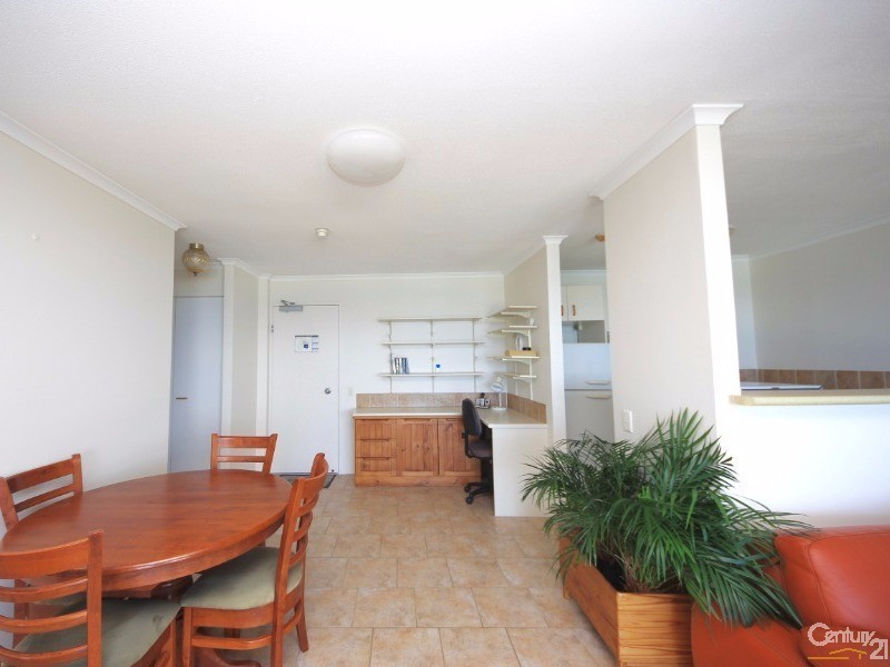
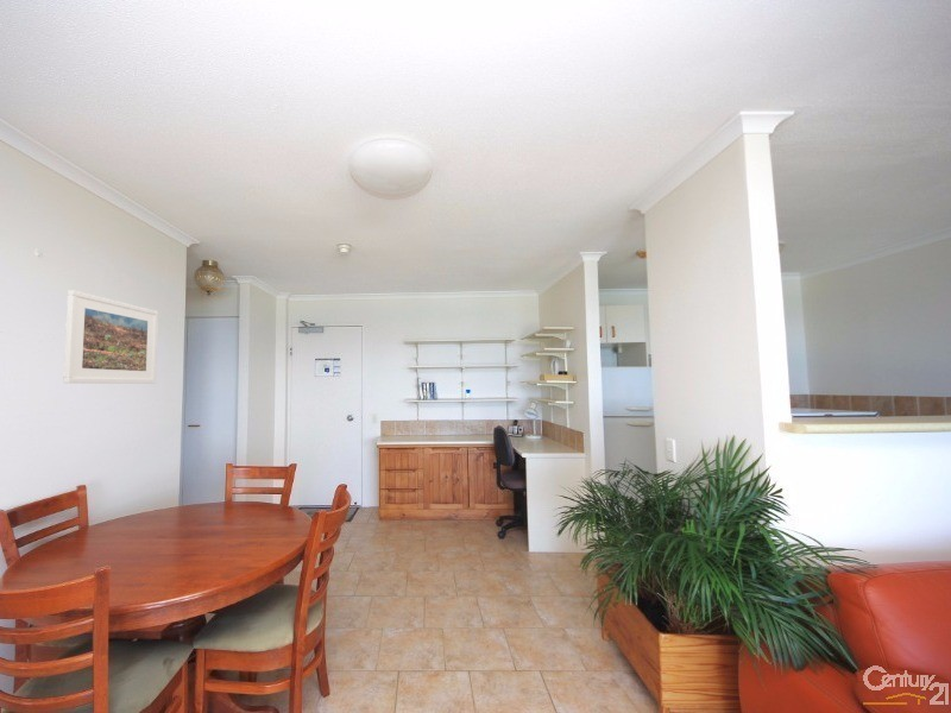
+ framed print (116, 342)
